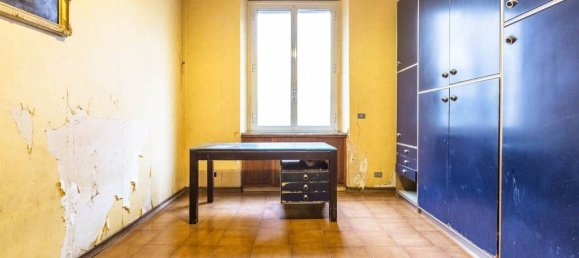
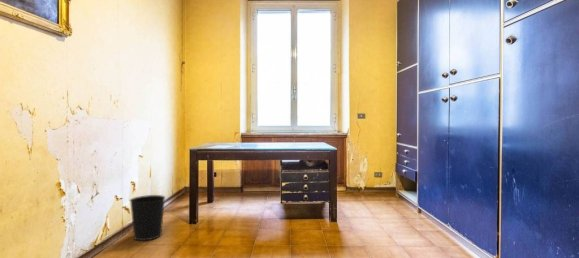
+ wastebasket (147, 217)
